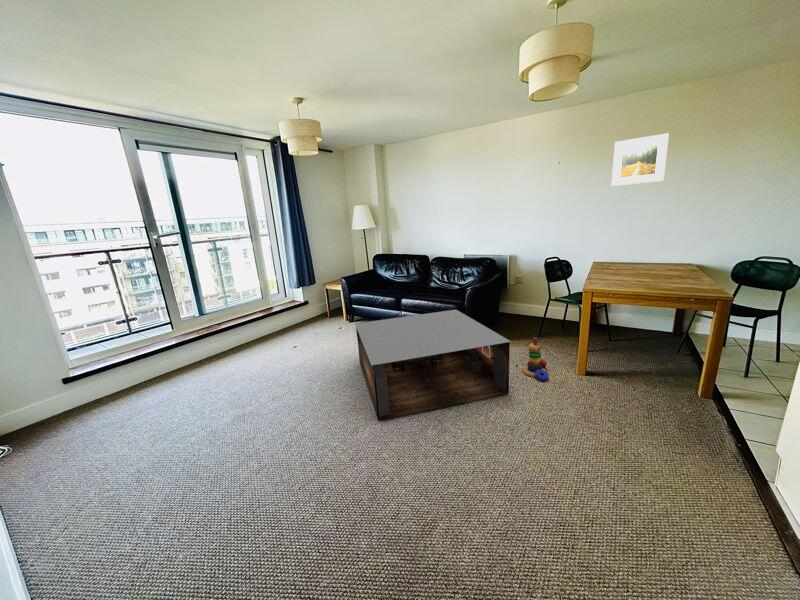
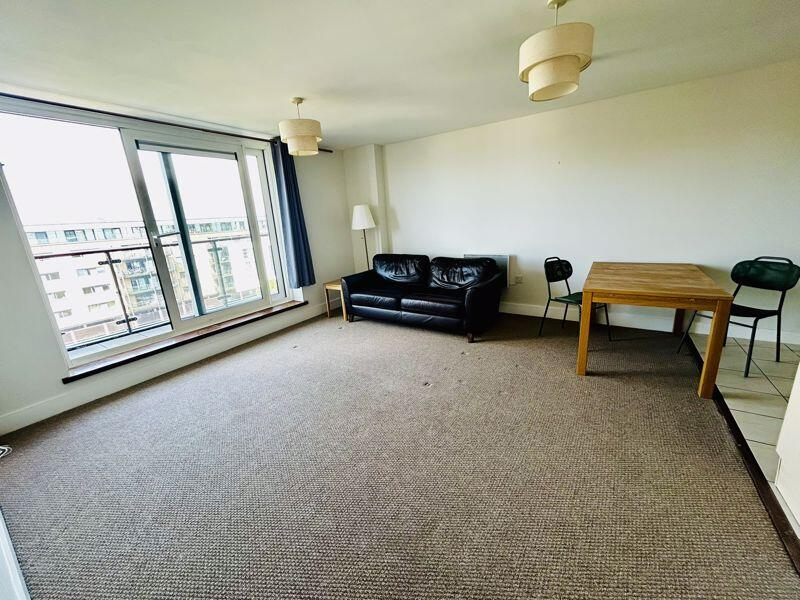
- stacking toy (538, 355)
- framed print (638, 160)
- coffee table (424, 354)
